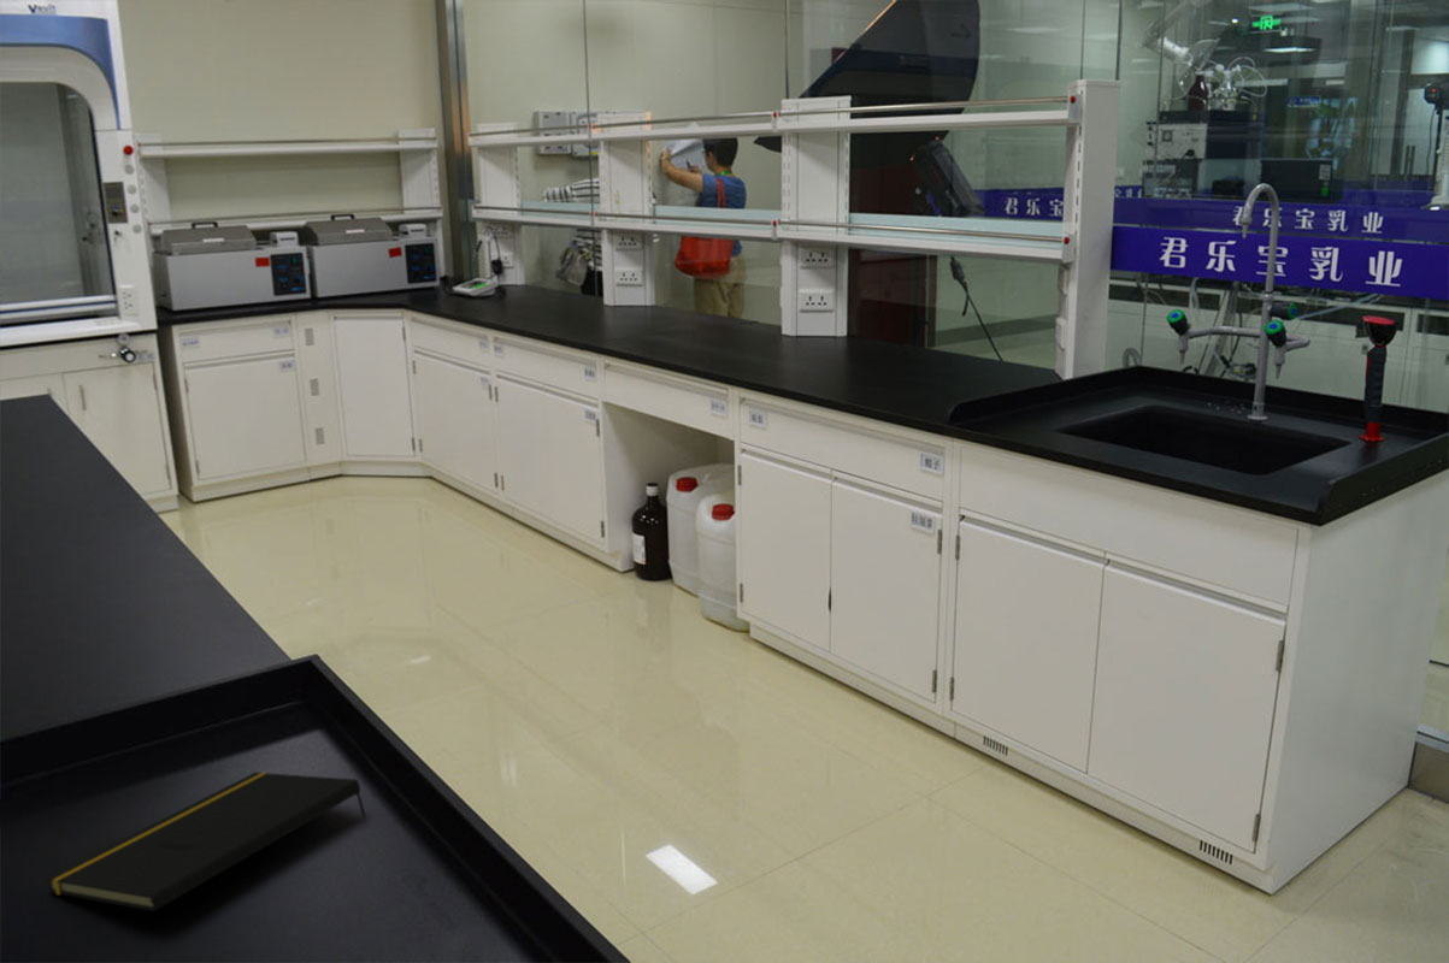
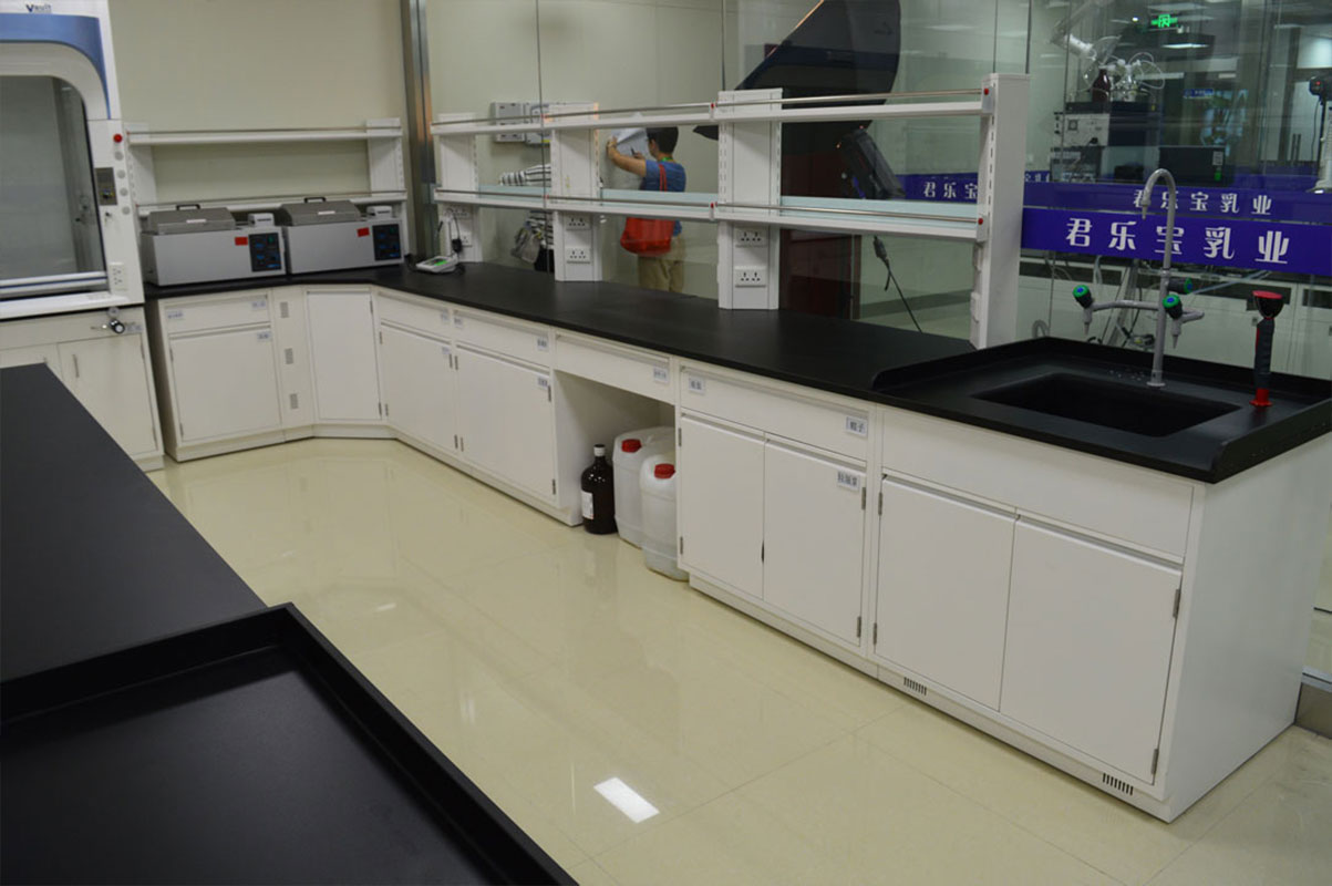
- notepad (211, 833)
